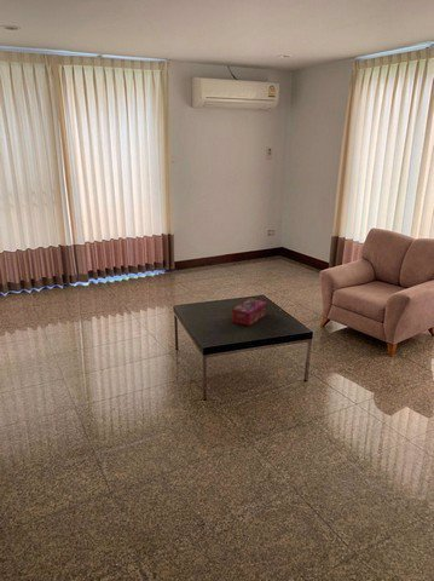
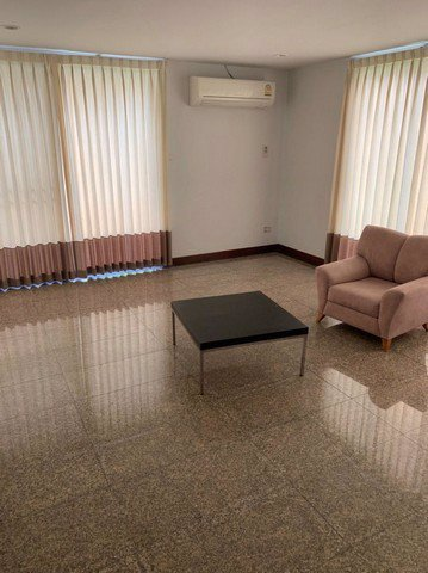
- tissue box (249, 311)
